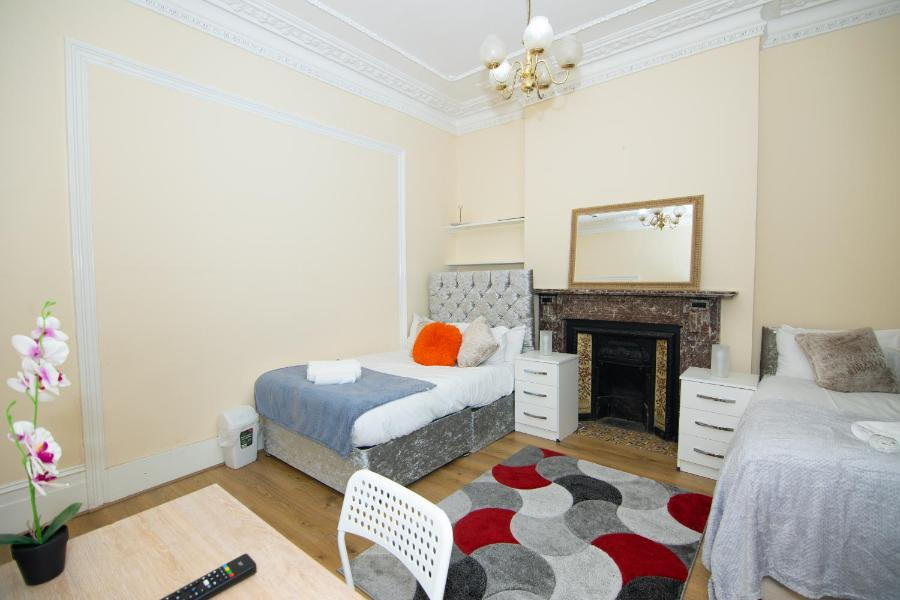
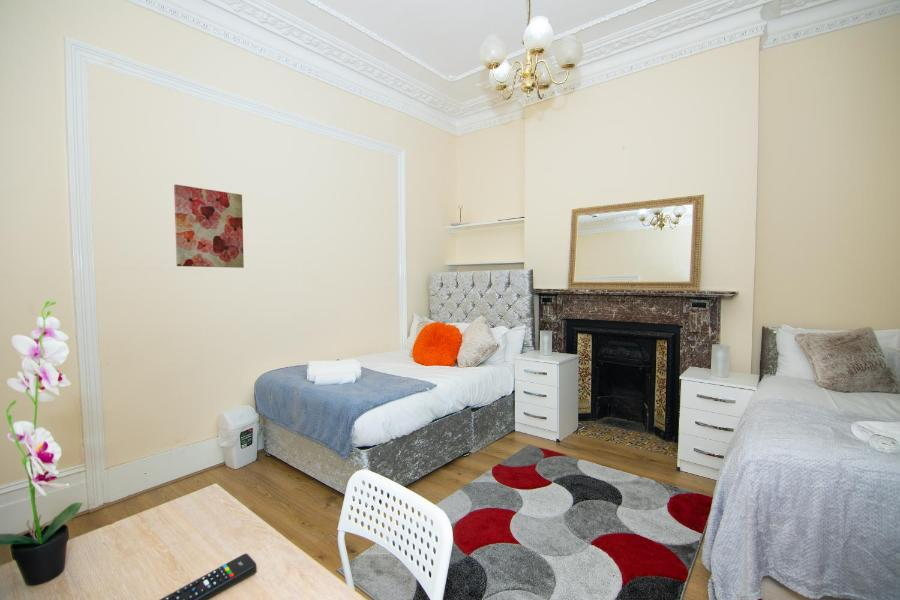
+ wall art (210, 228)
